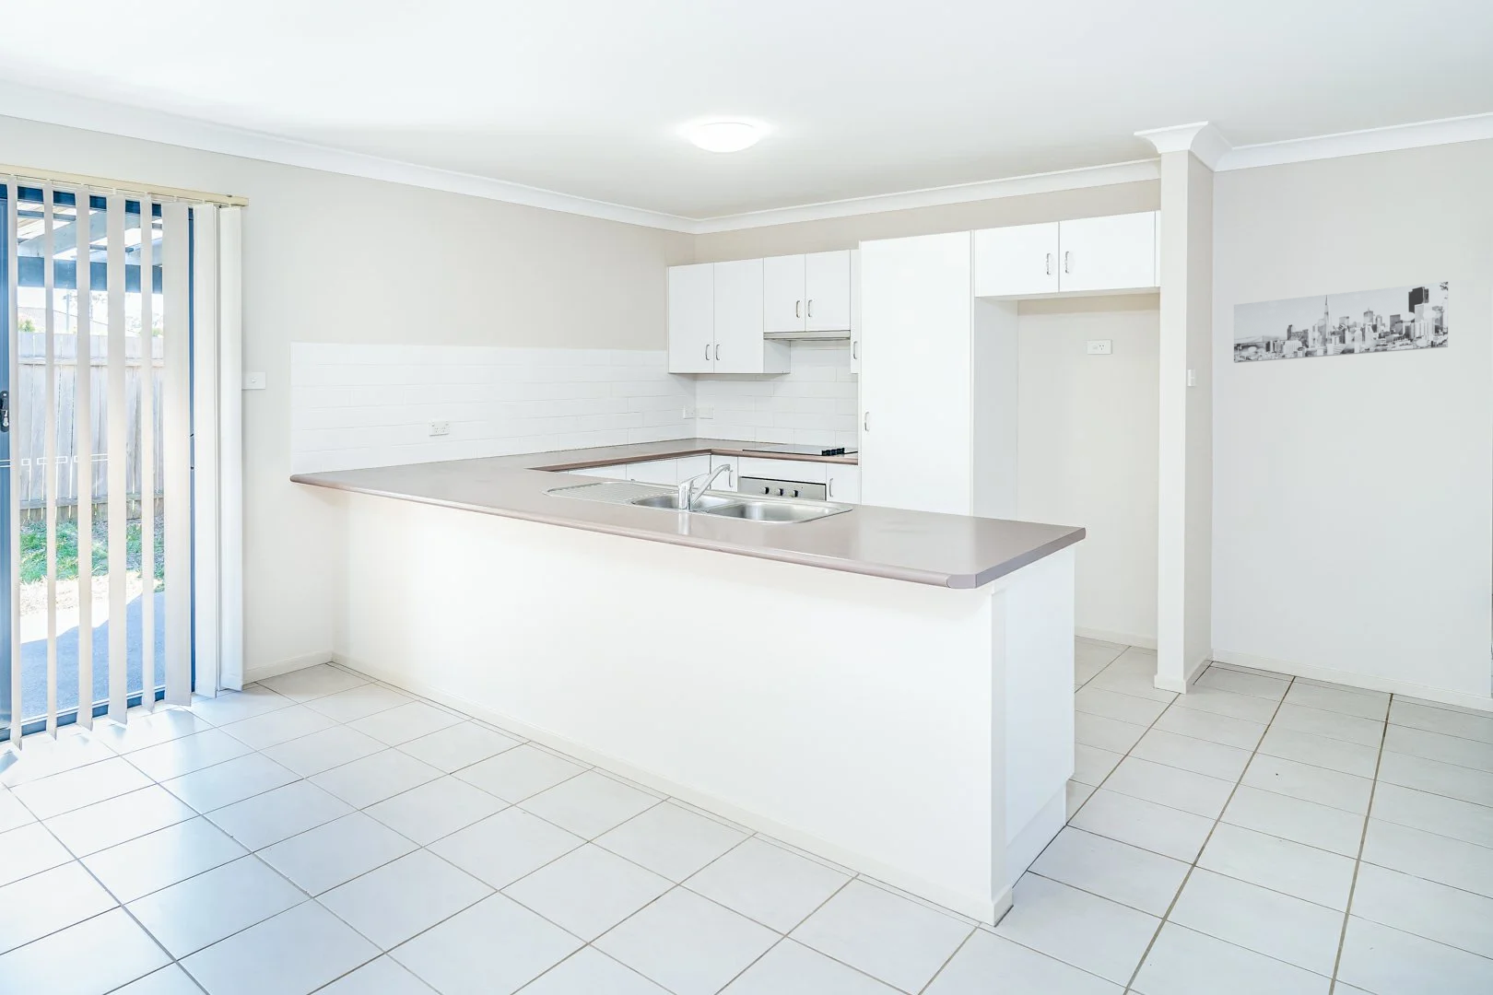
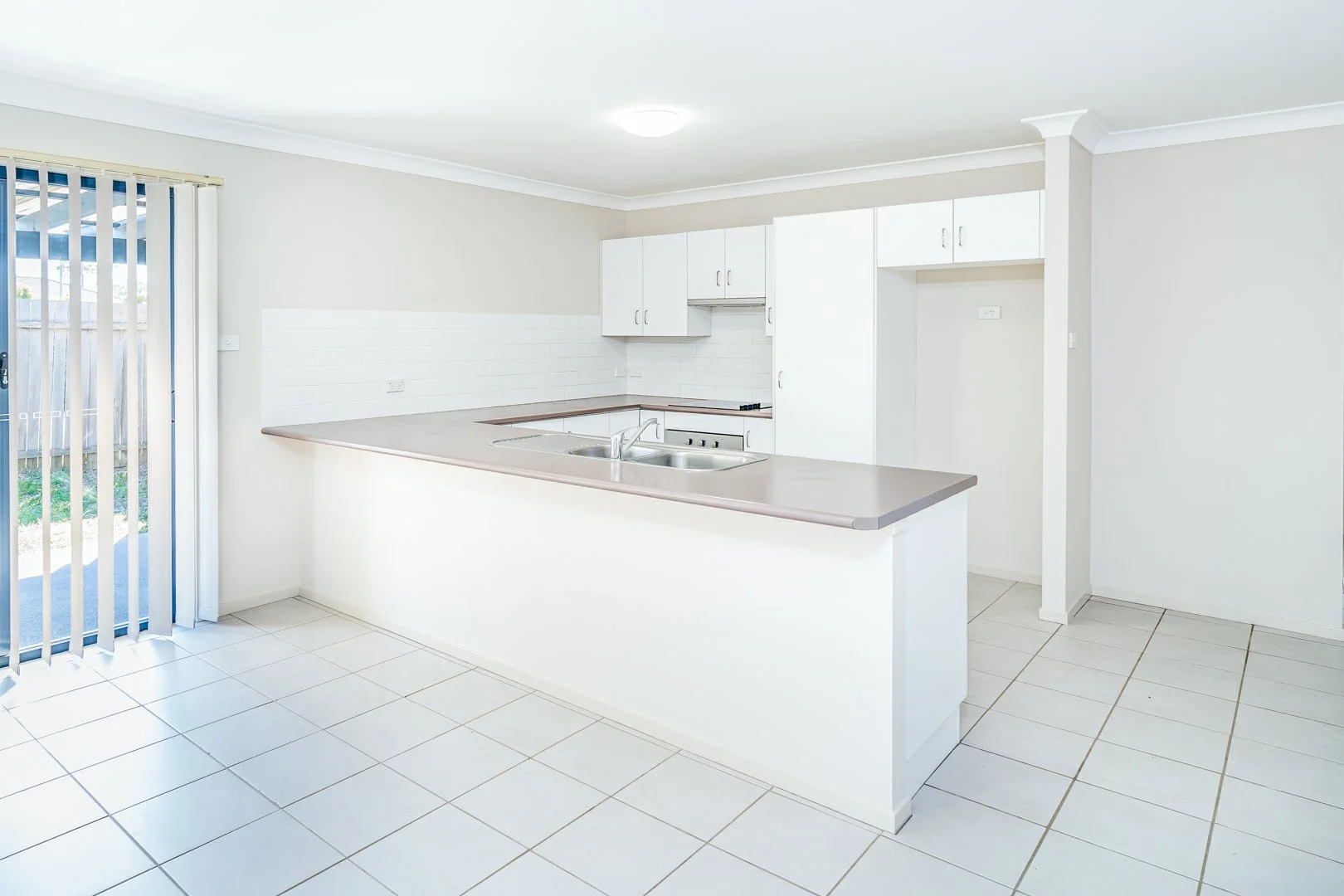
- wall art (1334, 324)
